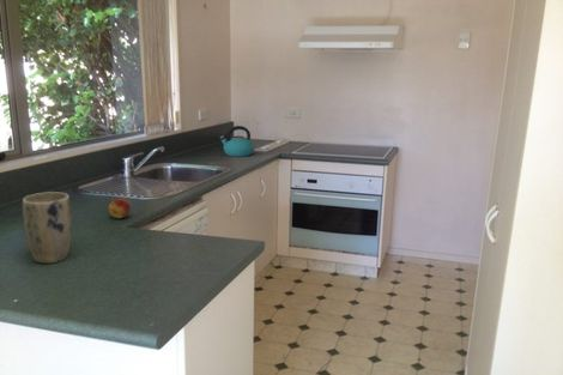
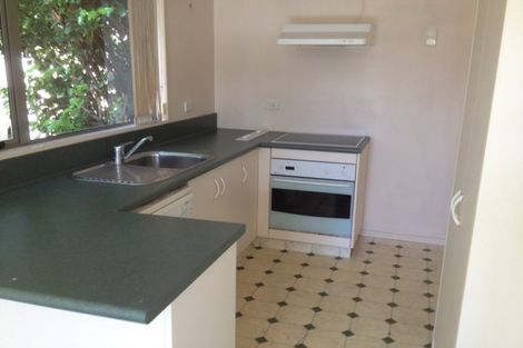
- fruit (119, 207)
- kettle (236, 140)
- plant pot (48, 228)
